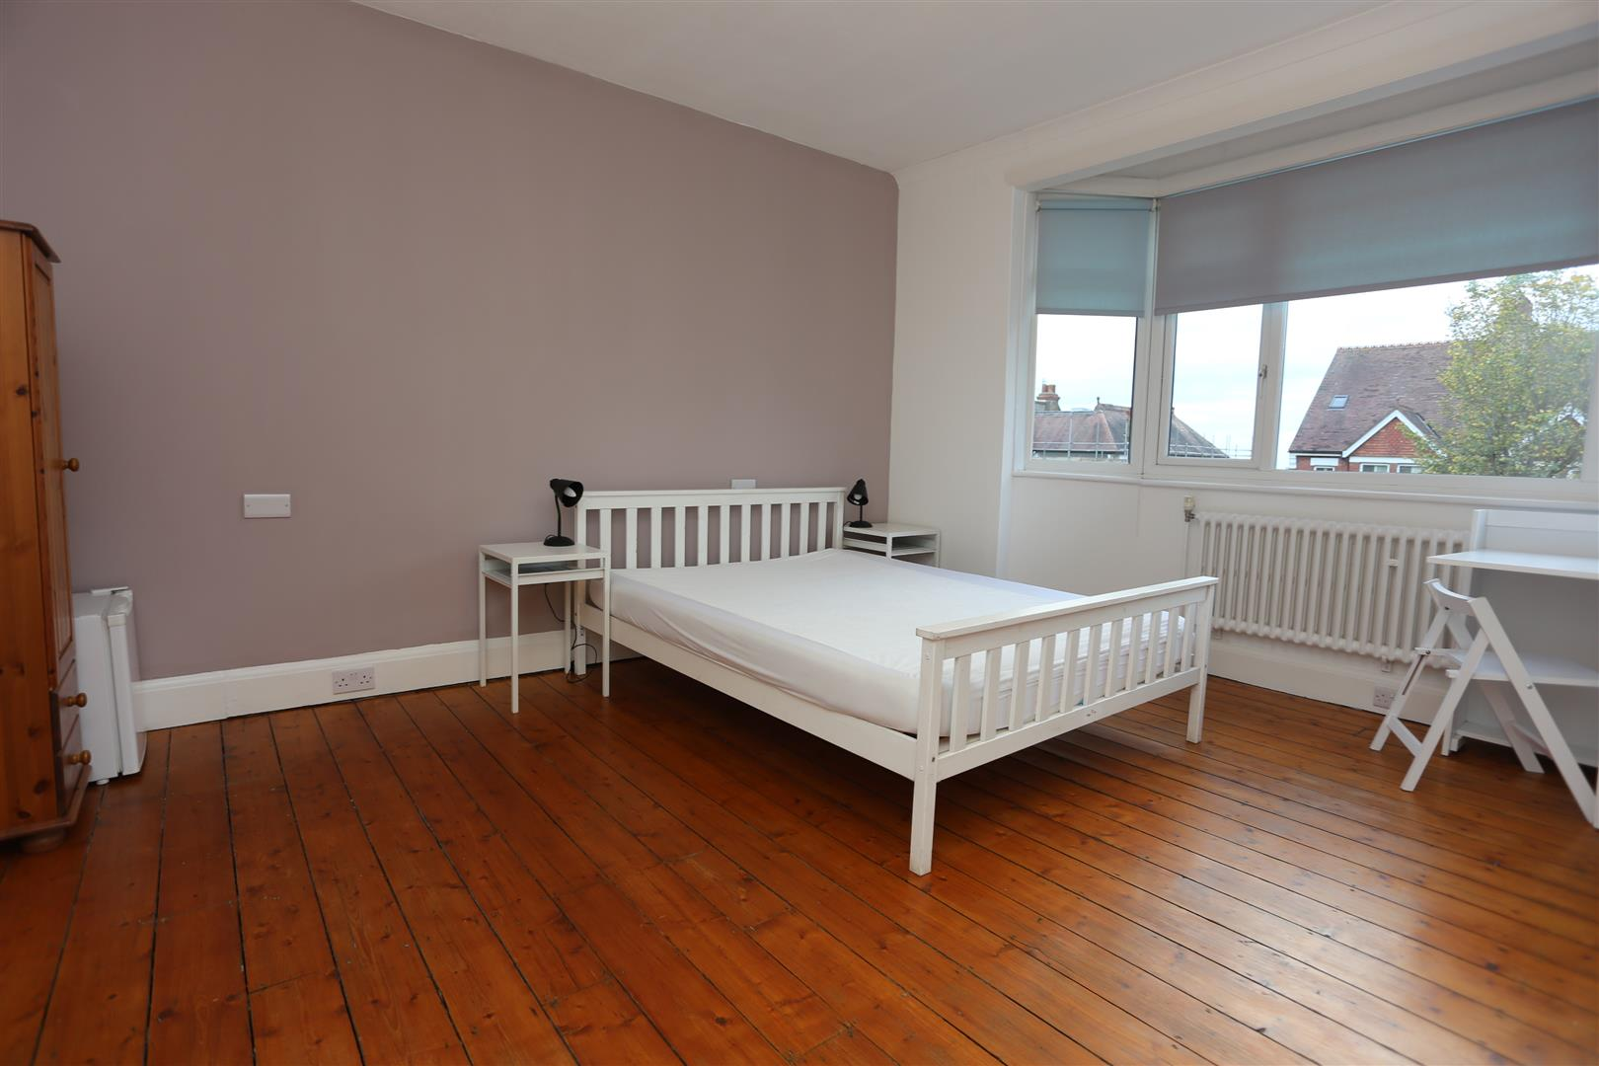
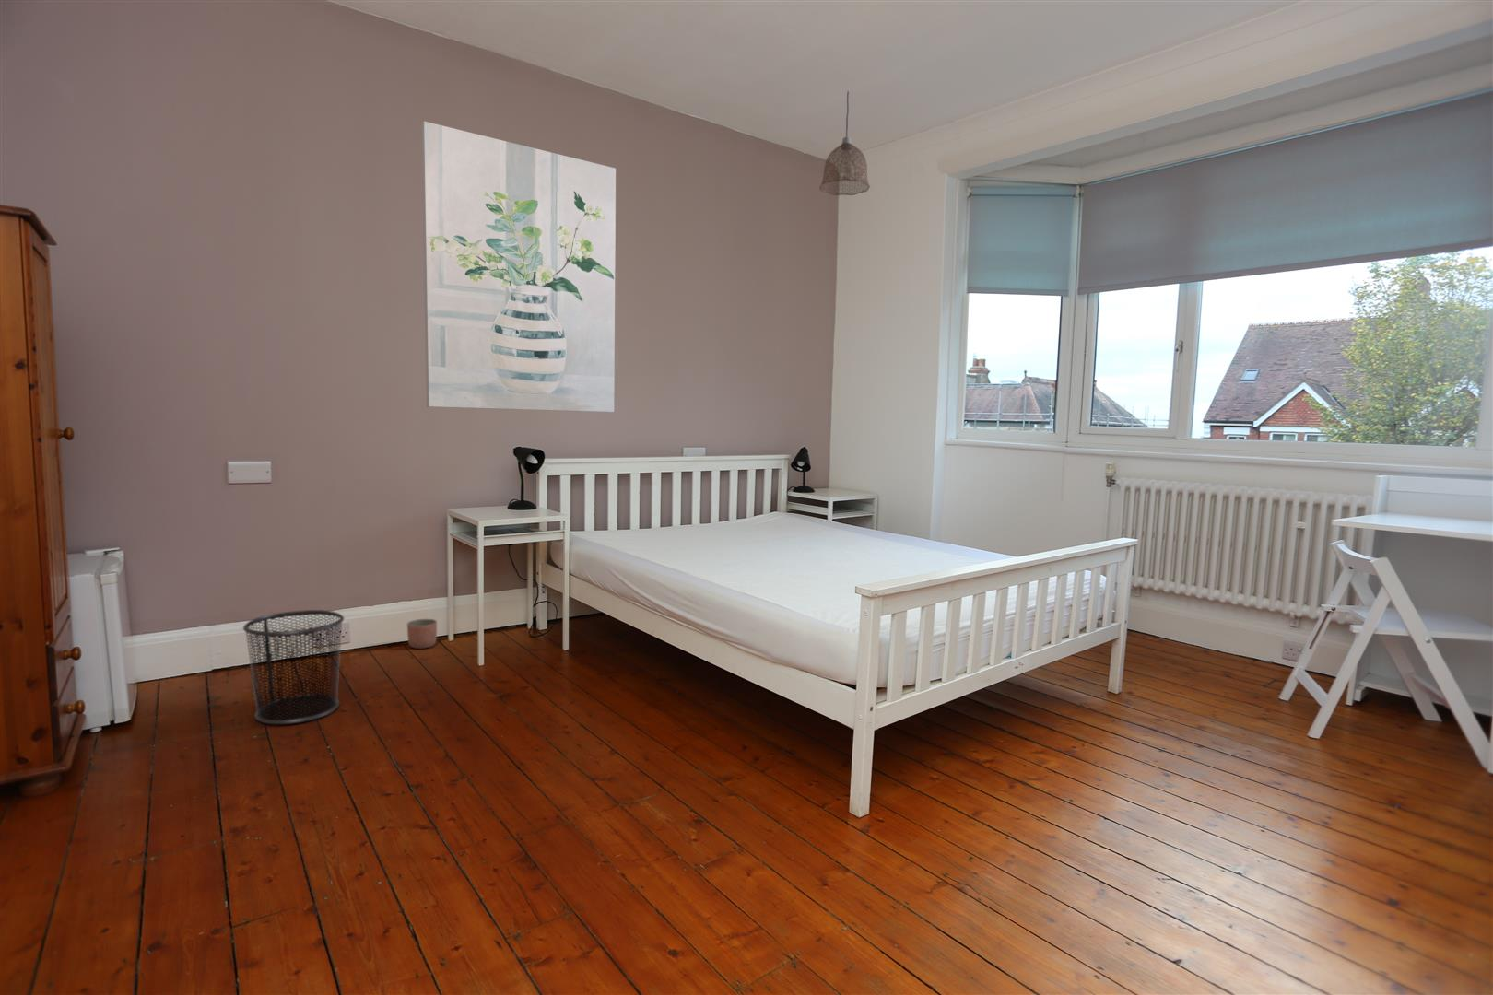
+ pendant lamp (846, 140)
+ planter (422, 634)
+ wall art (527, 280)
+ waste bin (295, 665)
